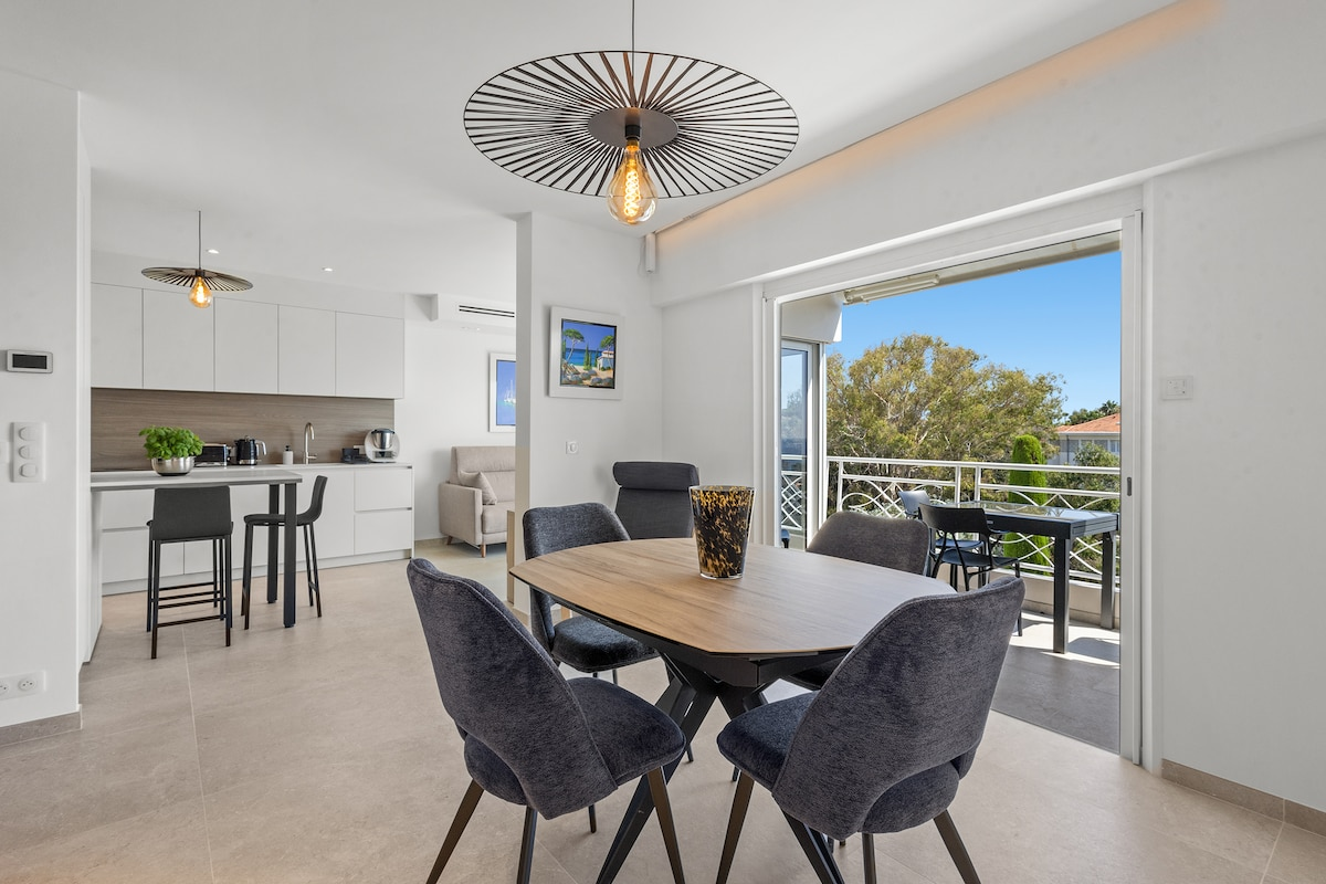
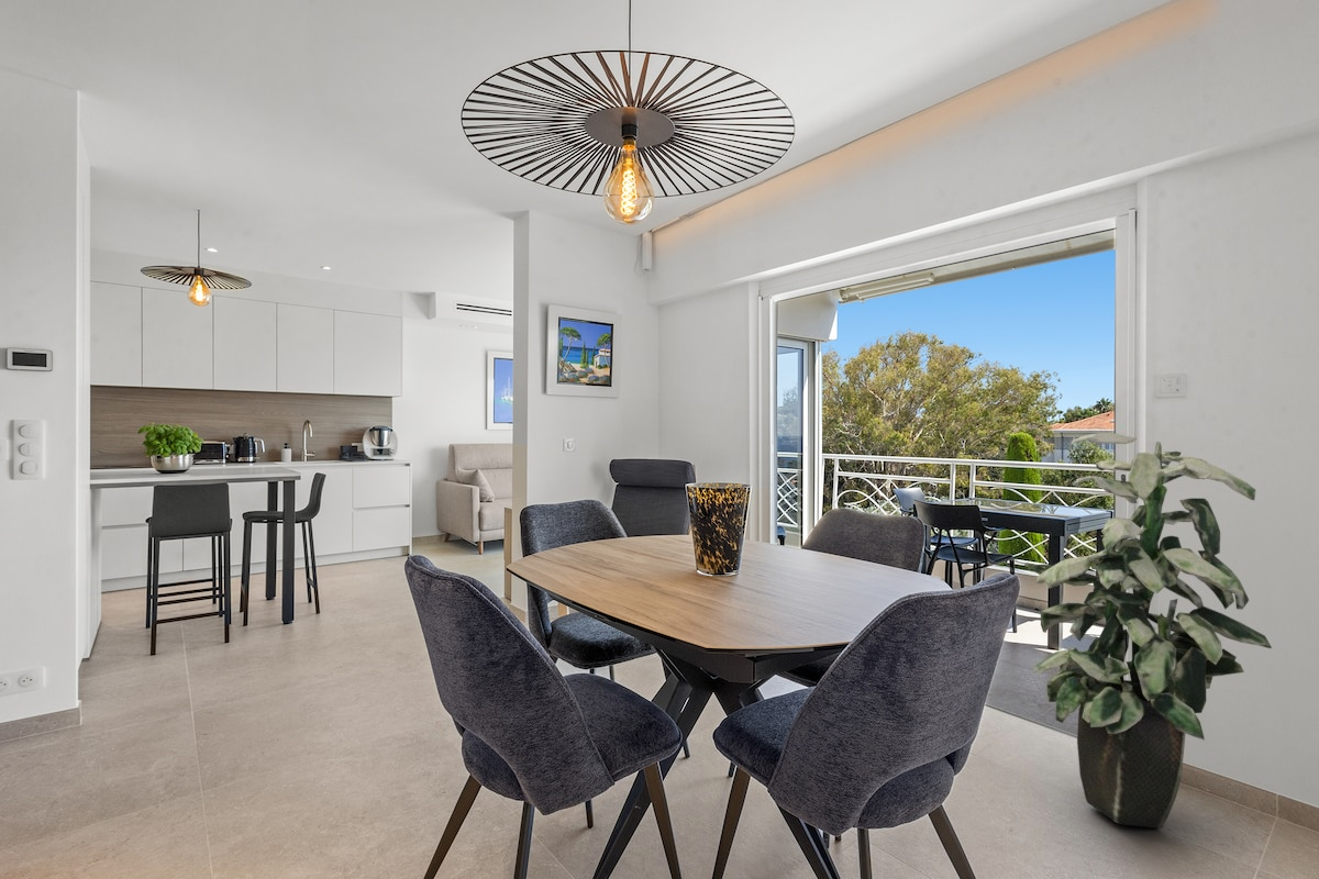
+ indoor plant (1129, 621)
